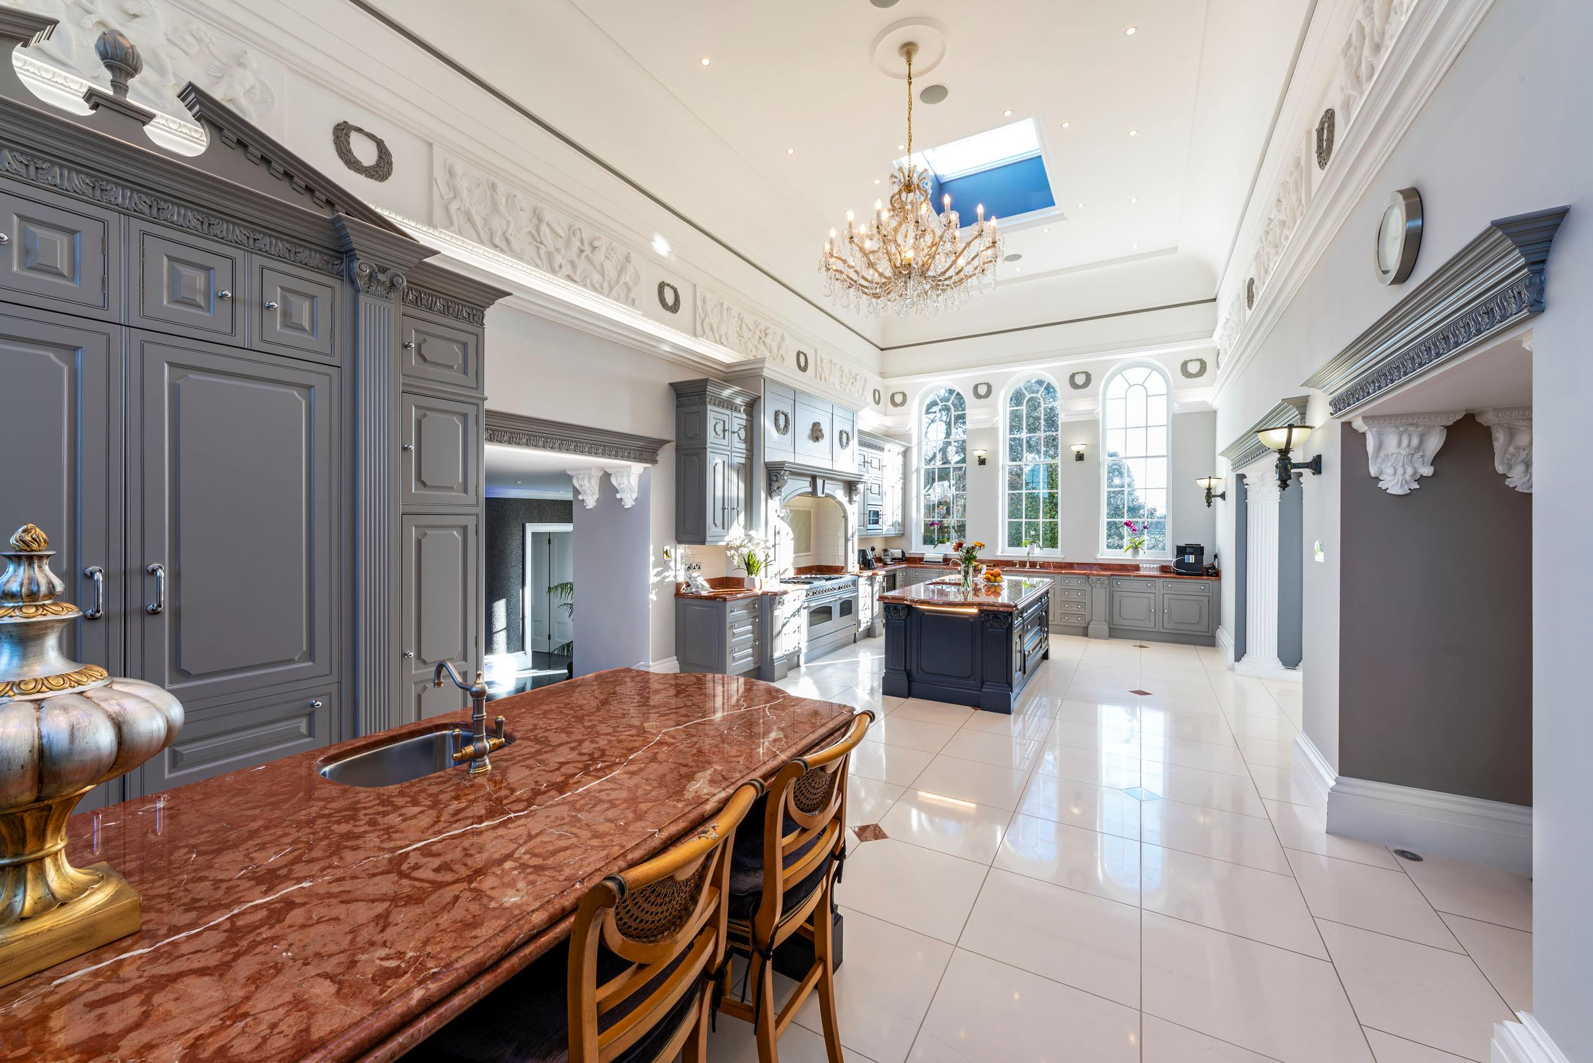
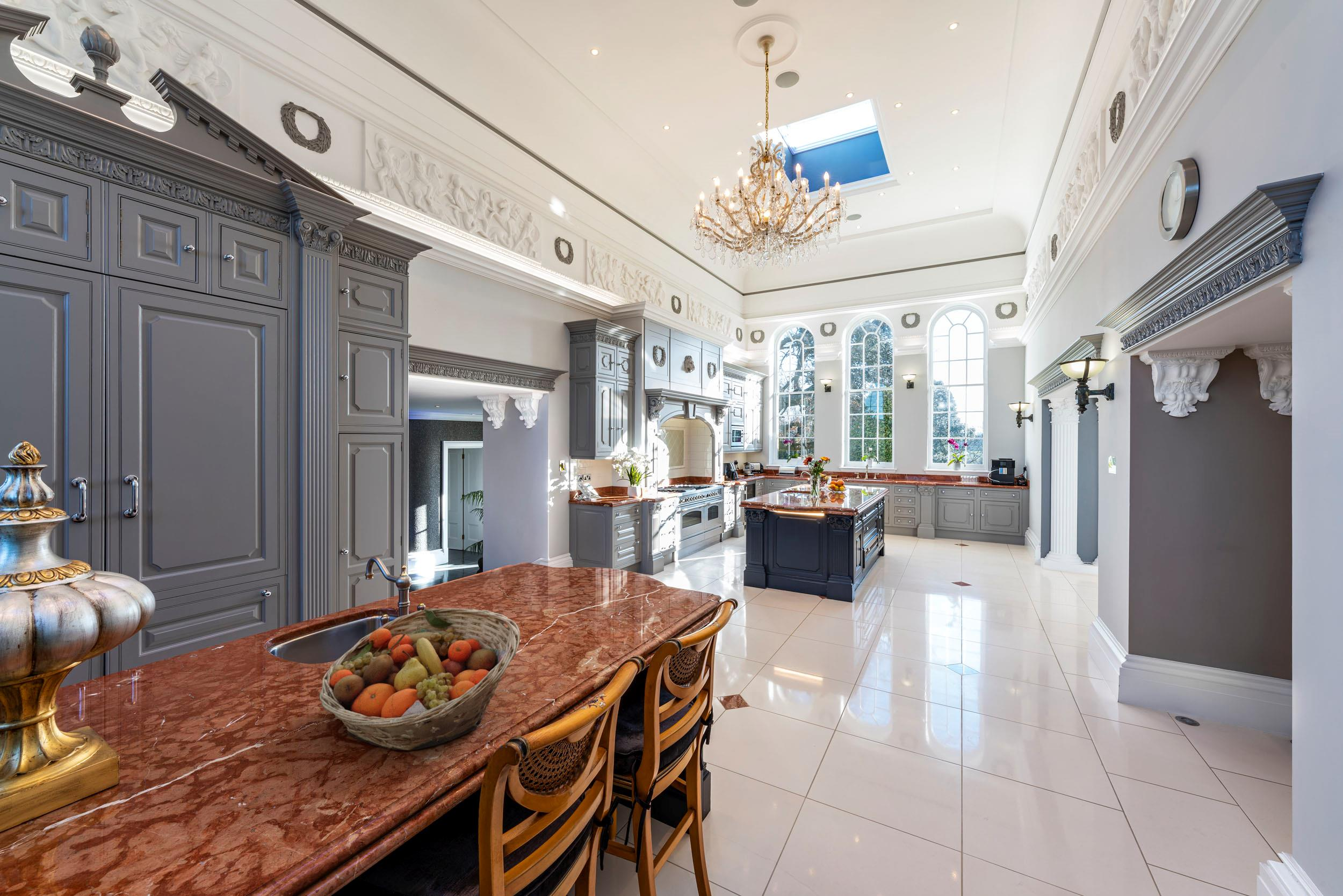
+ fruit basket (424, 671)
